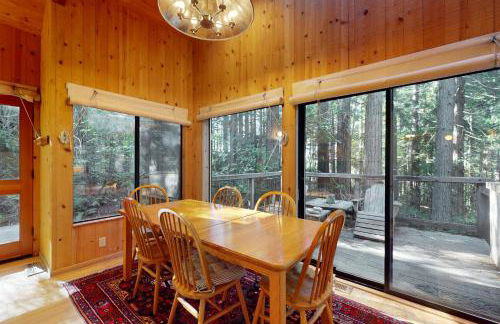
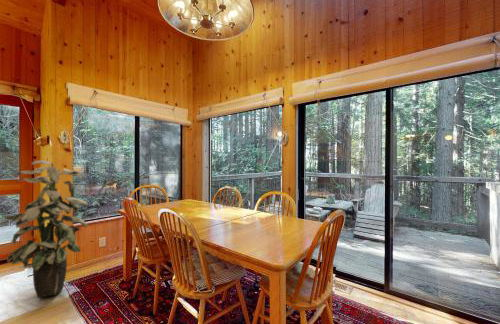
+ indoor plant (47, 226)
